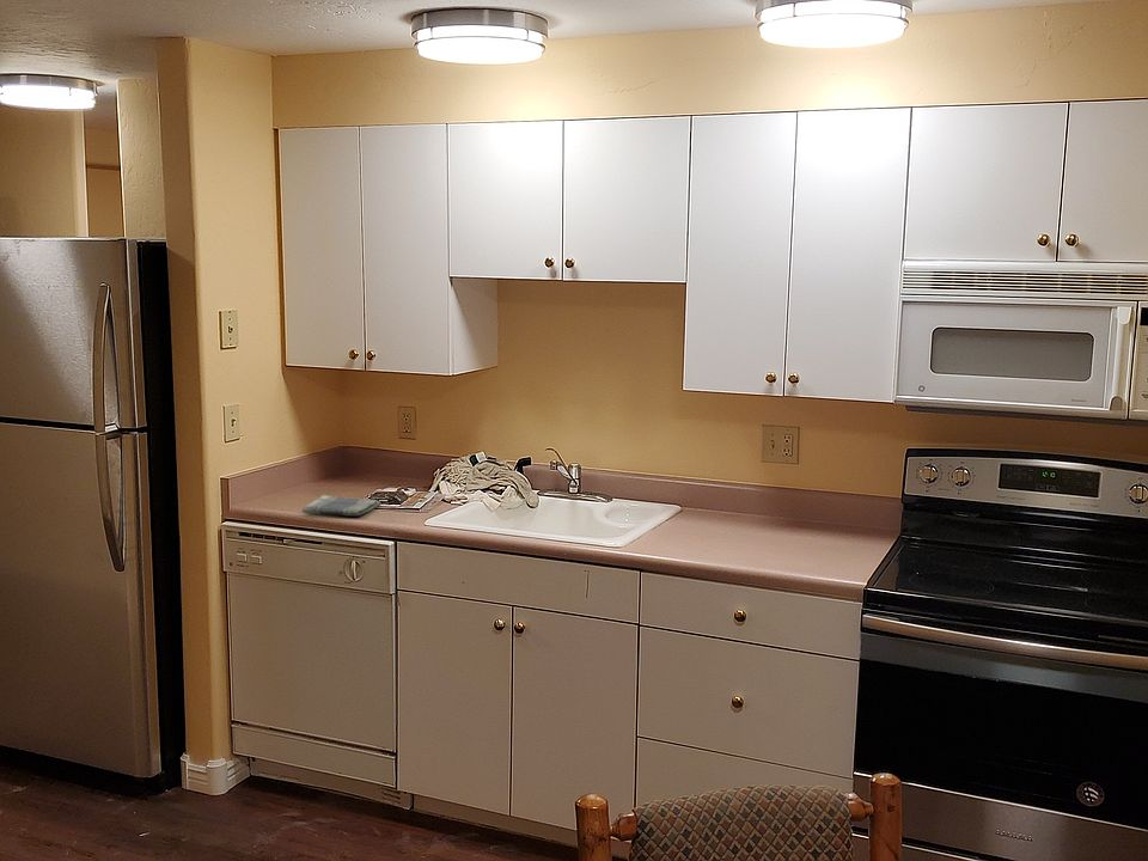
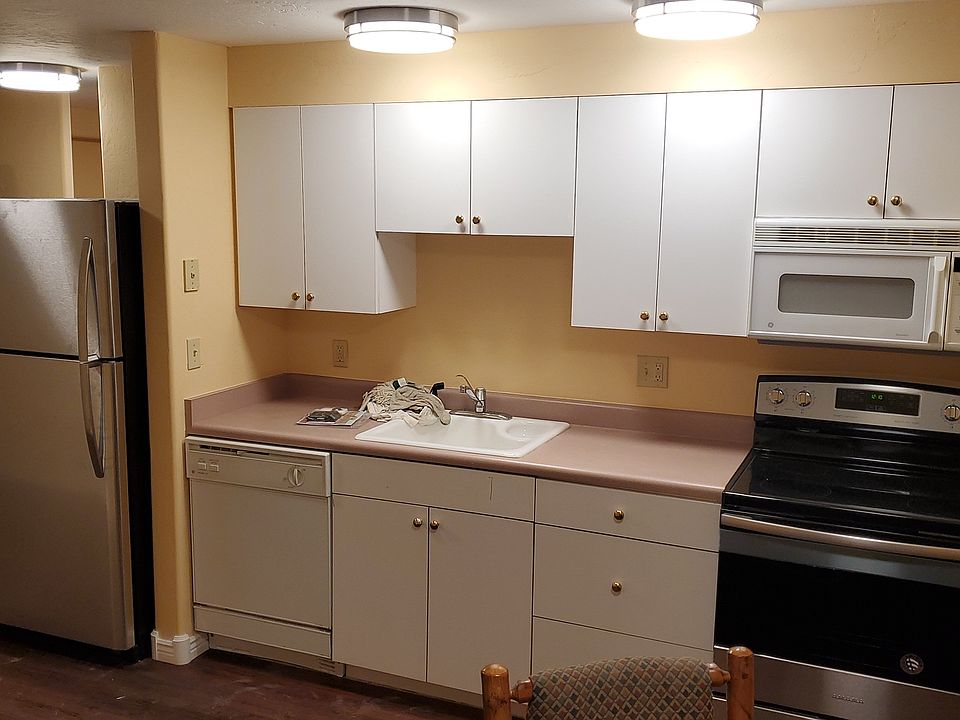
- dish towel (342, 505)
